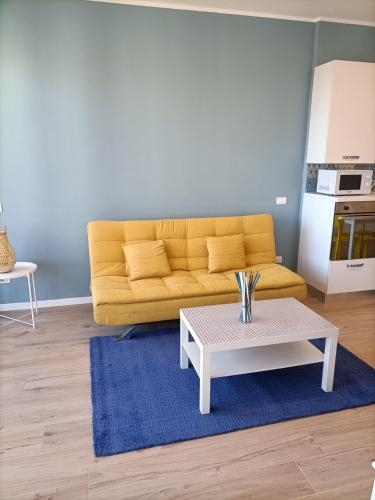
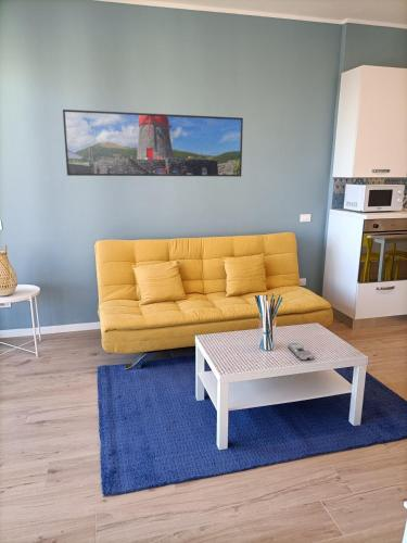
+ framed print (158, 146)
+ remote control (300, 351)
